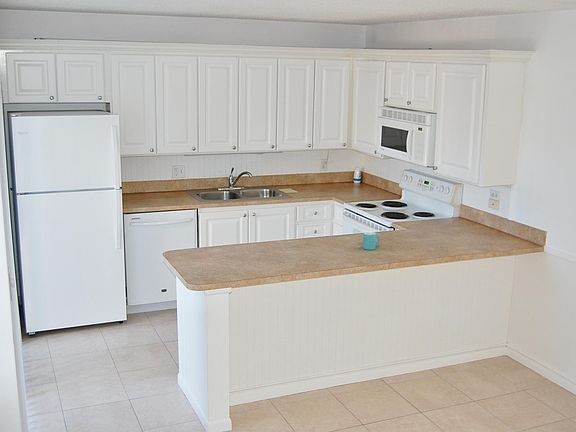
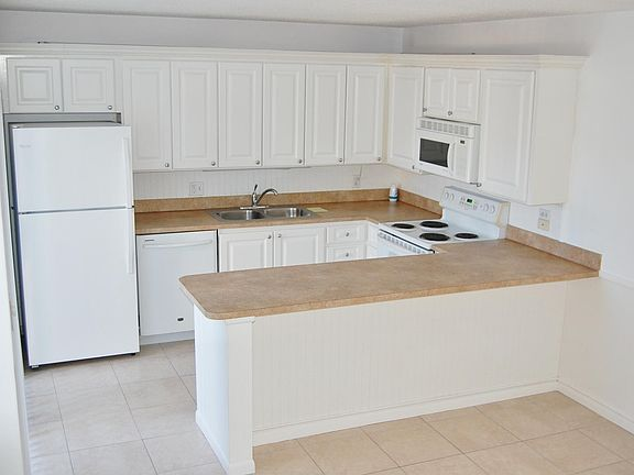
- mug (371, 240)
